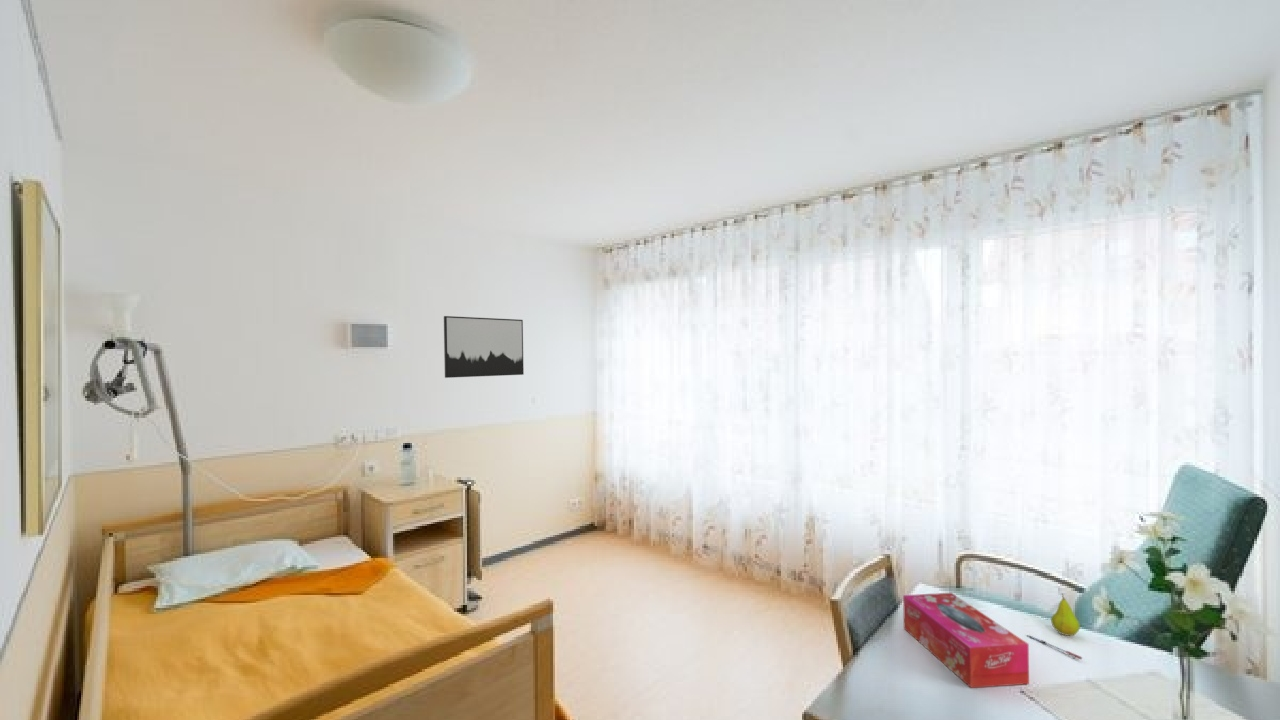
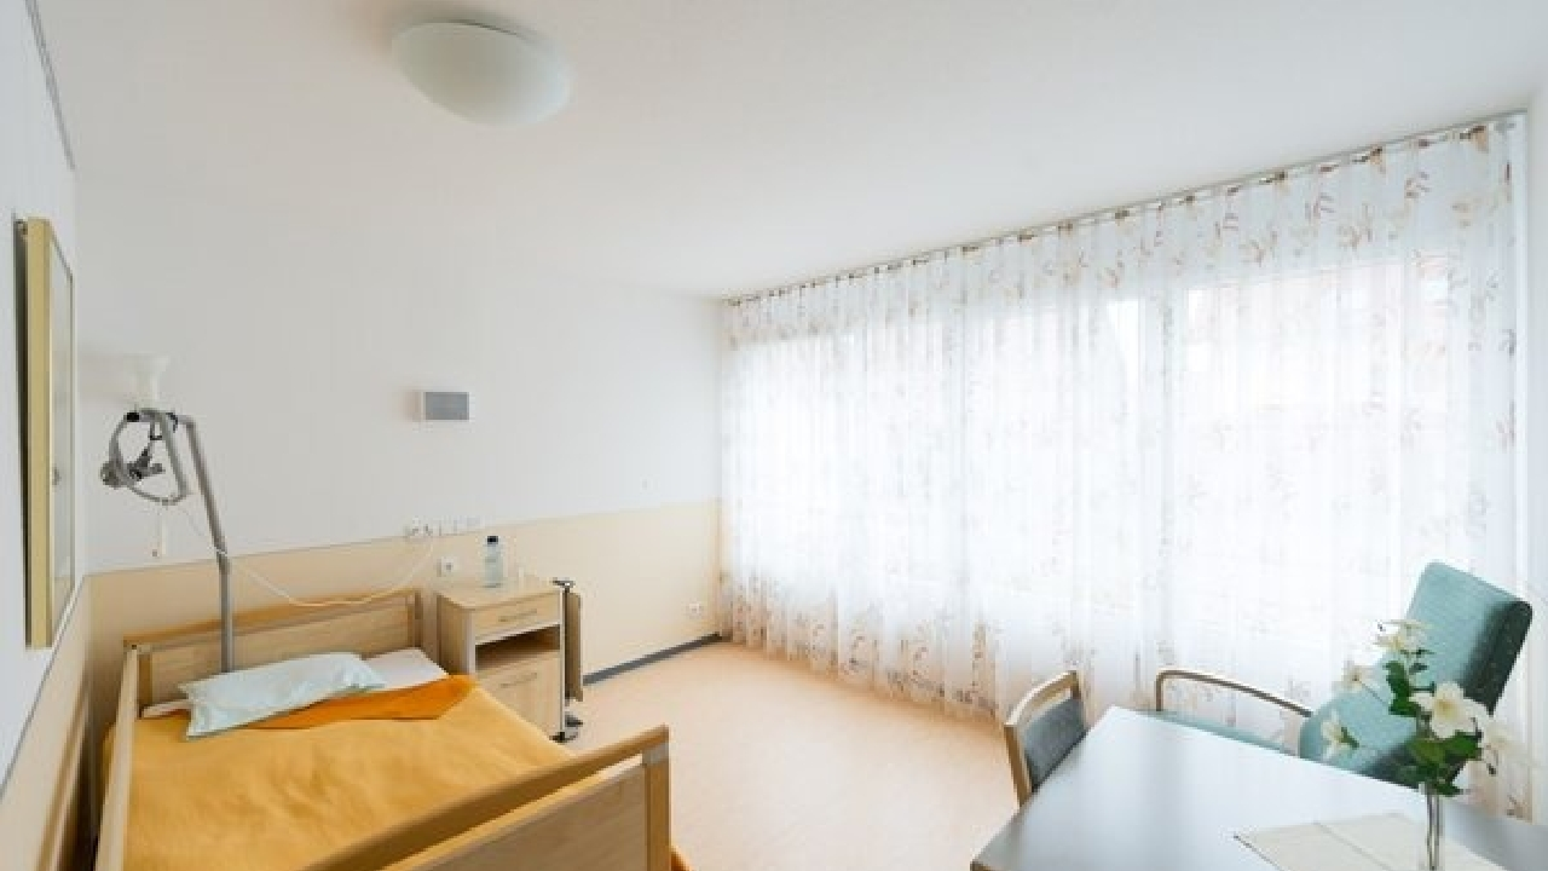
- fruit (1065, 613)
- tissue box (960, 635)
- wall art (485, 347)
- pen (1053, 646)
